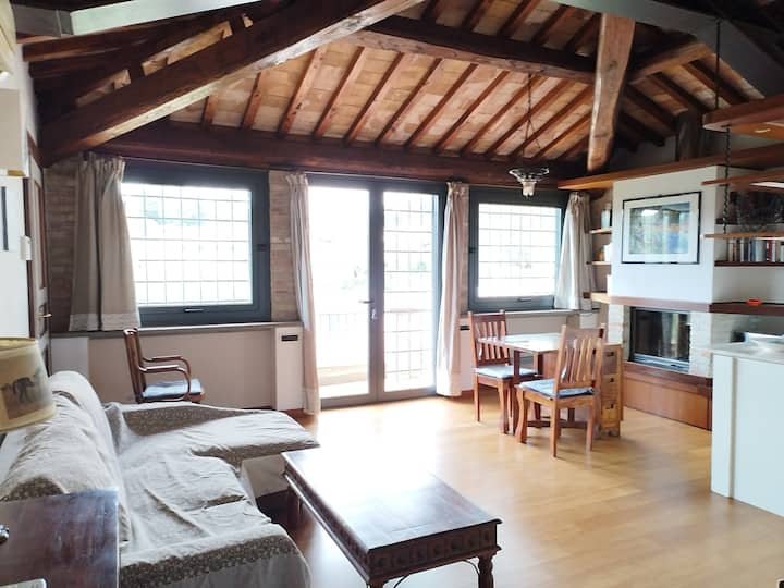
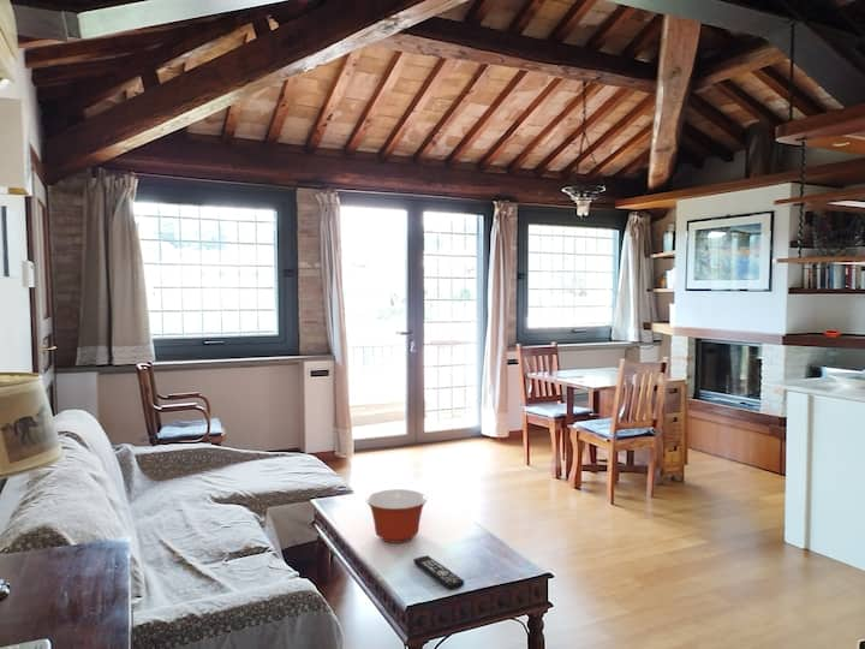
+ remote control (437, 572)
+ mixing bowl (396, 517)
